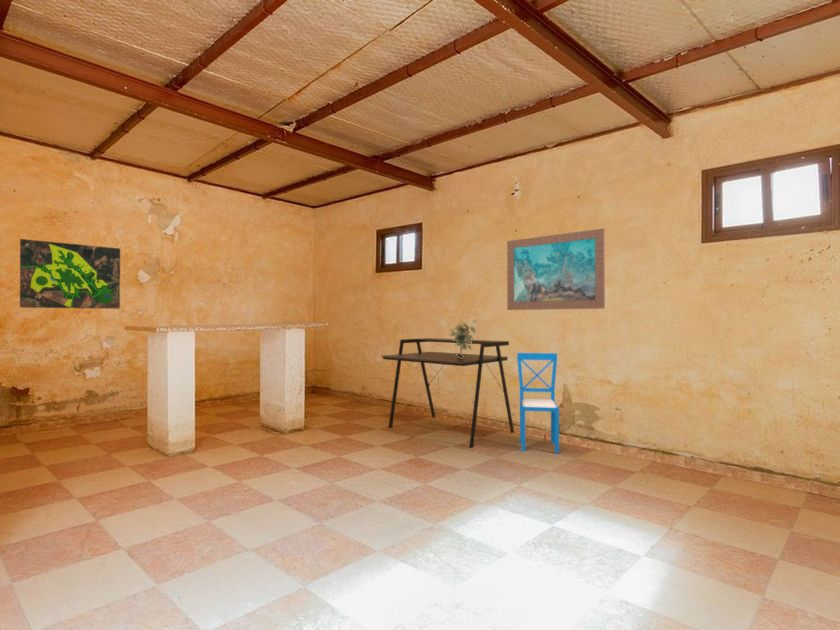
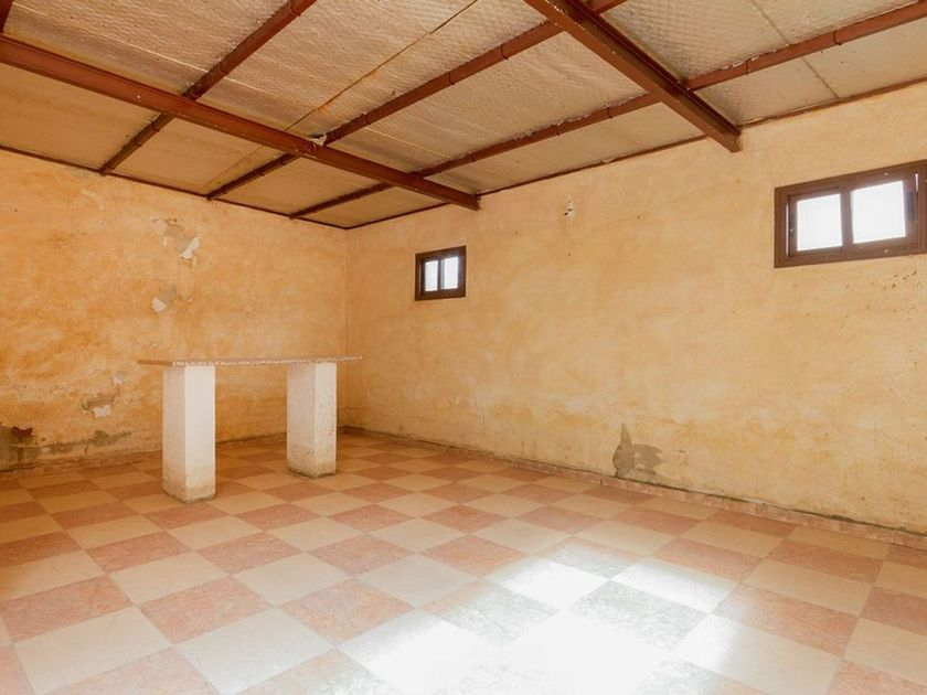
- dining chair (538, 400)
- map (73, 276)
- wall art (552, 272)
- desk (433, 378)
- potted plant (463, 338)
